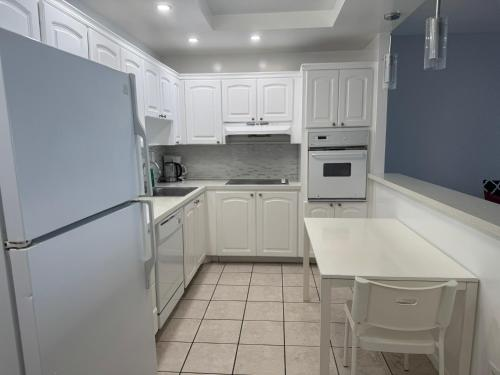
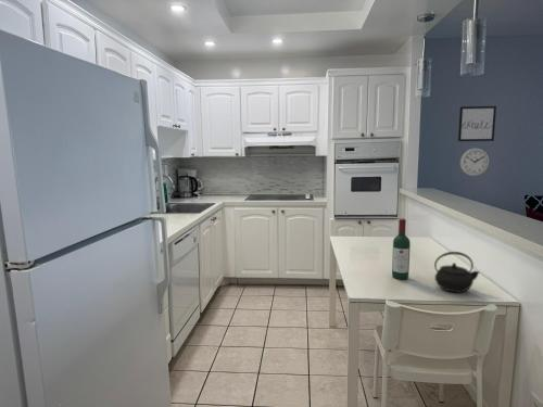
+ wine bottle (401, 247)
+ wall art (477, 124)
+ kettle (456, 270)
+ wall clock (475, 162)
